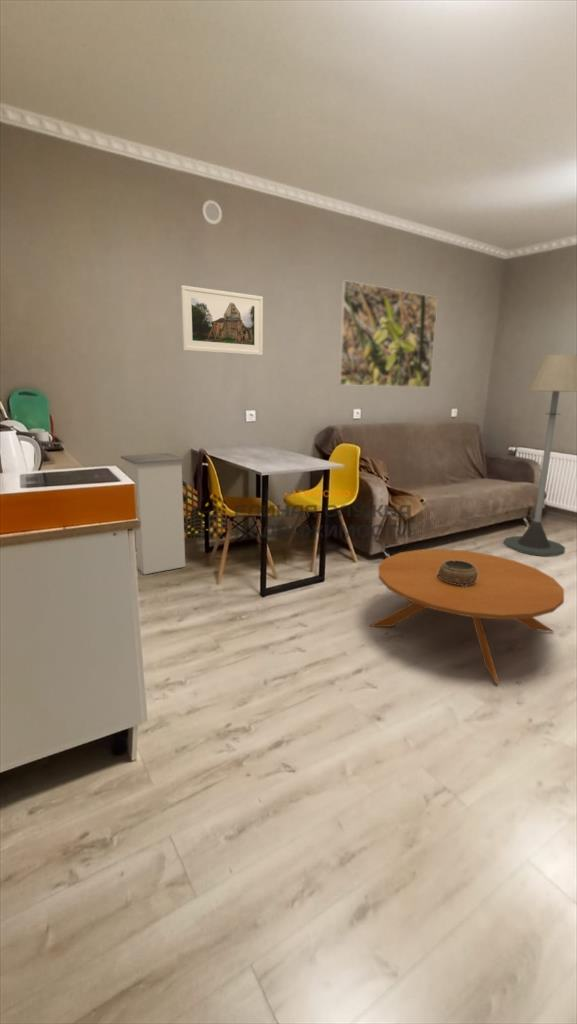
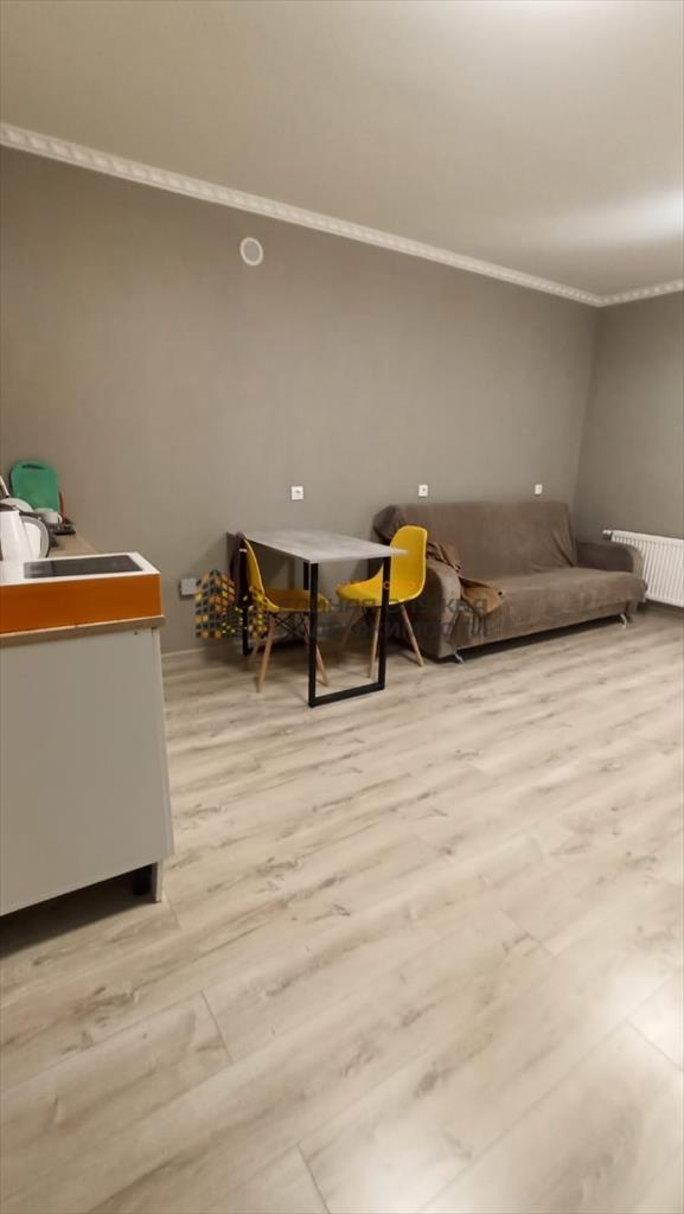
- trash can (155, 511)
- decorative bowl (458, 572)
- floor lamp (546, 455)
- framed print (223, 322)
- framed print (390, 338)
- coffee table (463, 603)
